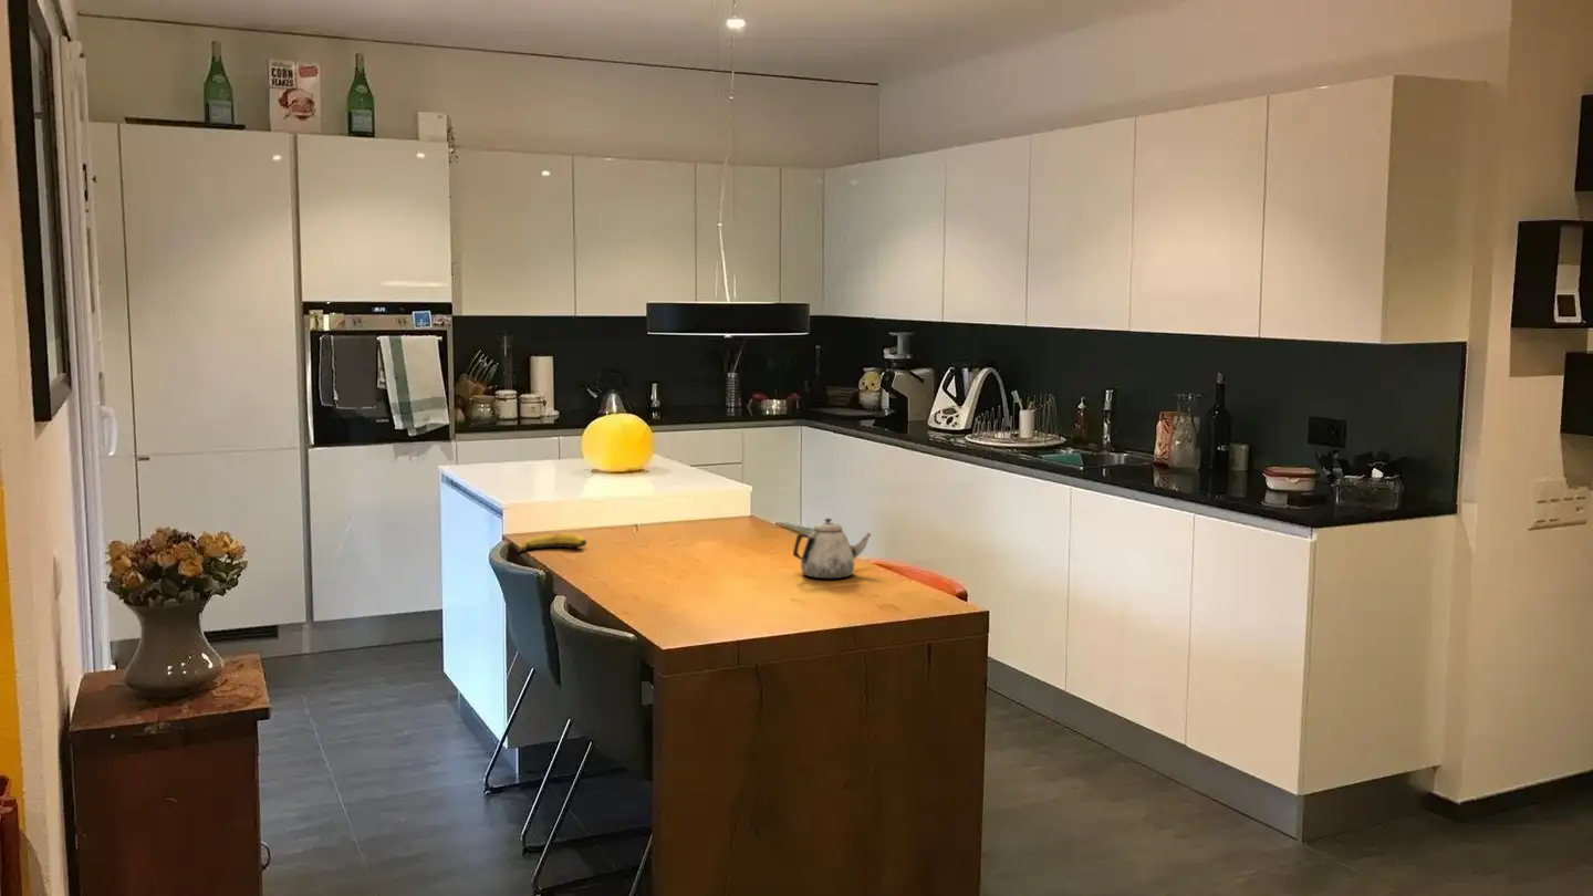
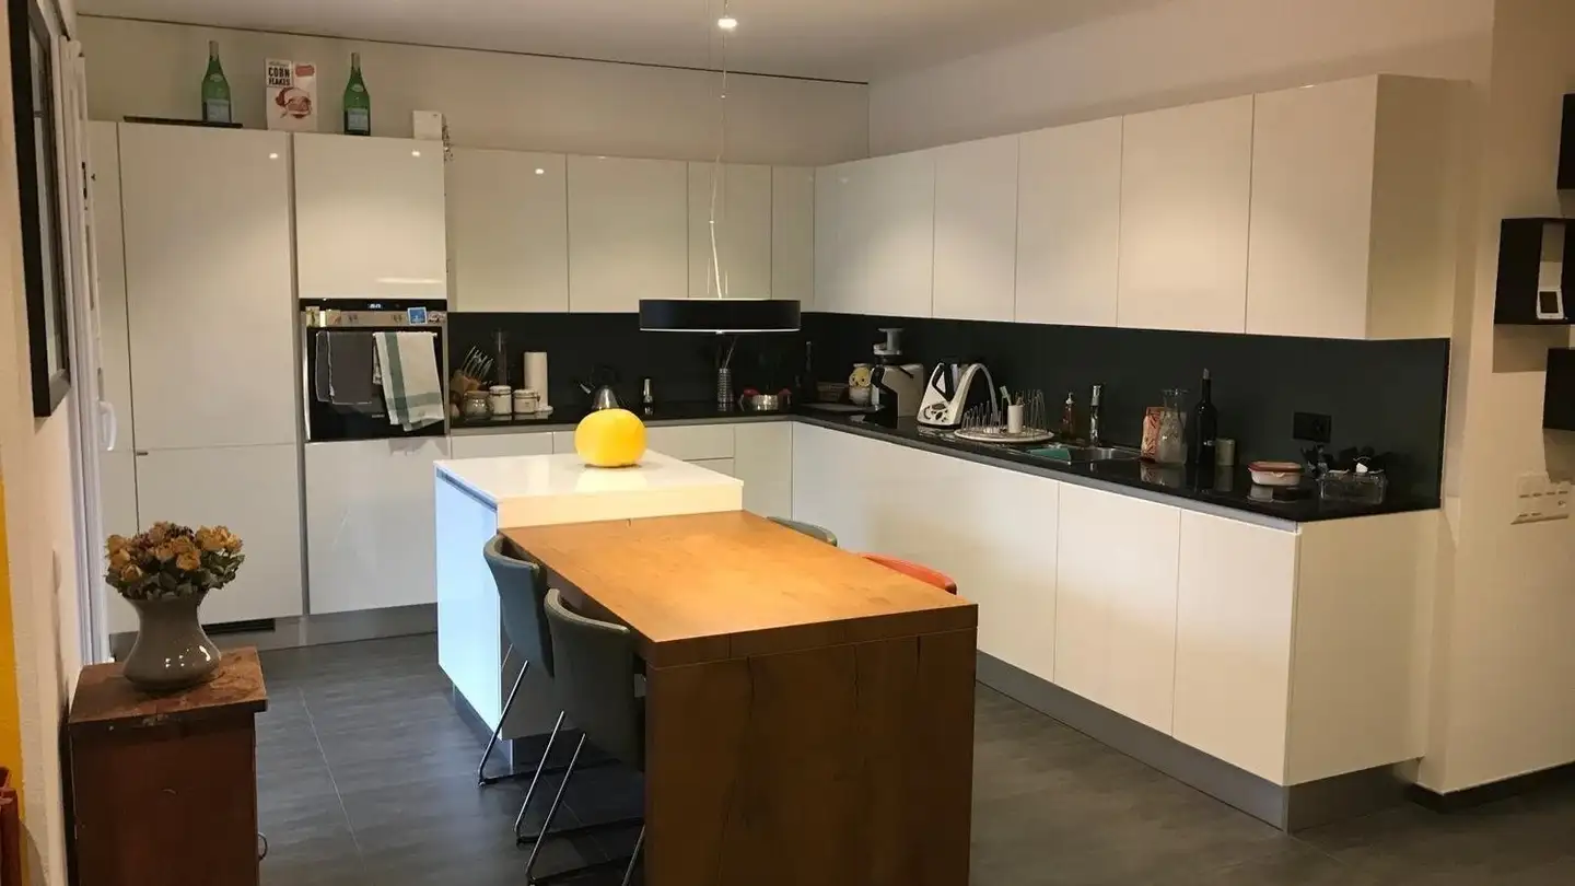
- teapot (832, 546)
- banana (549, 542)
